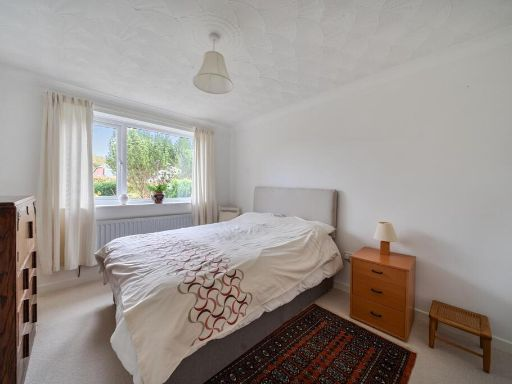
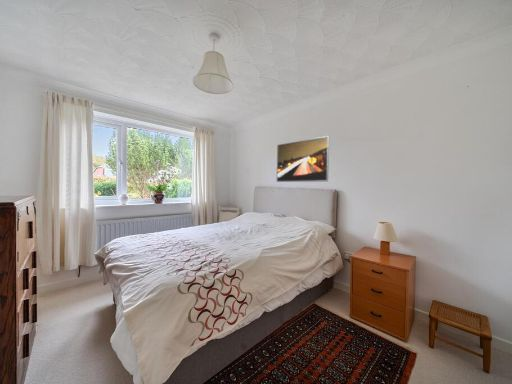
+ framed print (300, 161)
